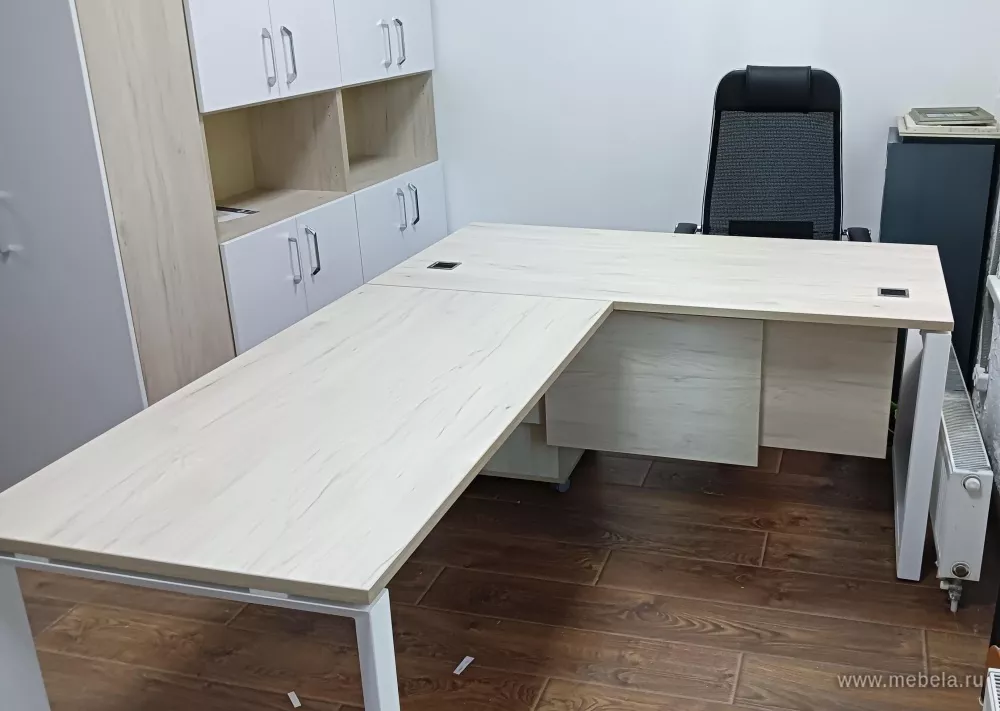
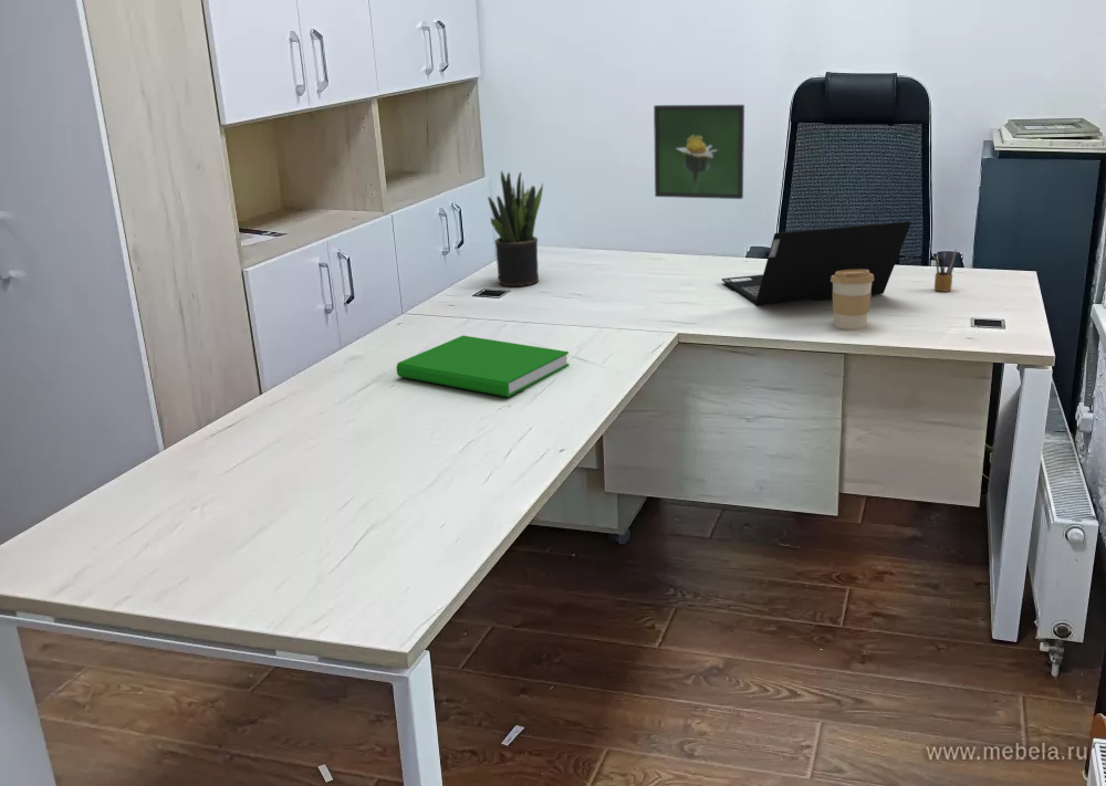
+ potted plant (518, 226)
+ laptop computer (810, 254)
+ book (482, 364)
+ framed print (698, 151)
+ coffee cup (851, 297)
+ pencil box (943, 270)
